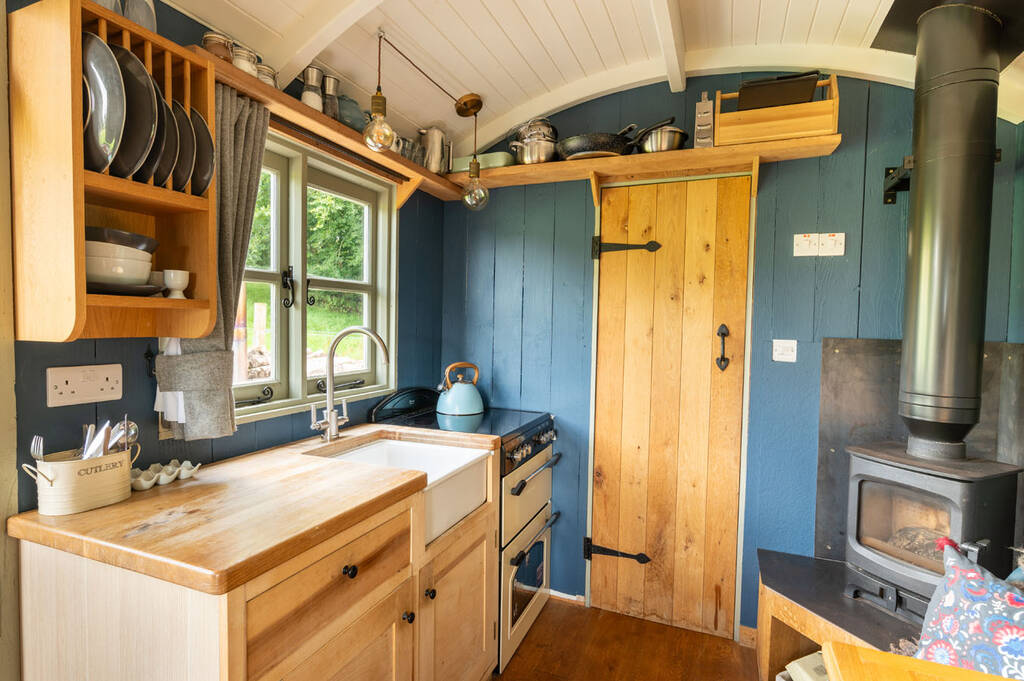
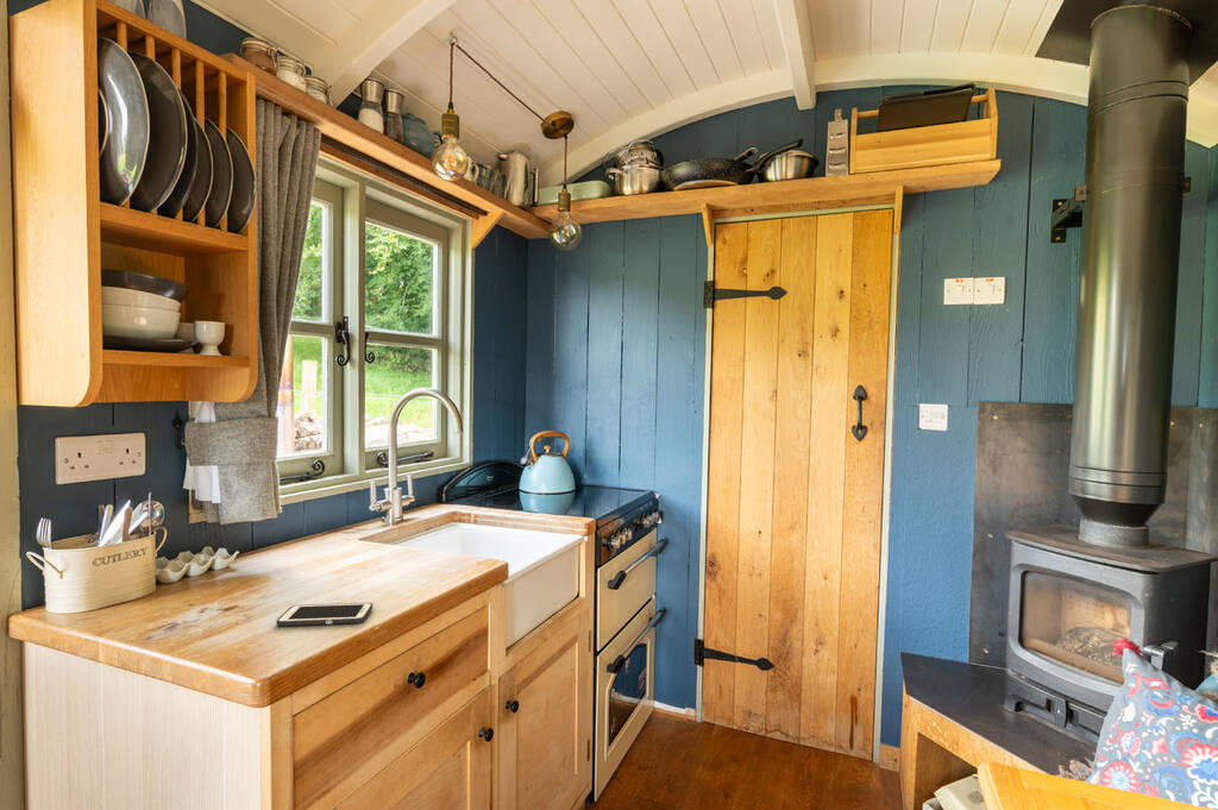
+ cell phone (326, 614)
